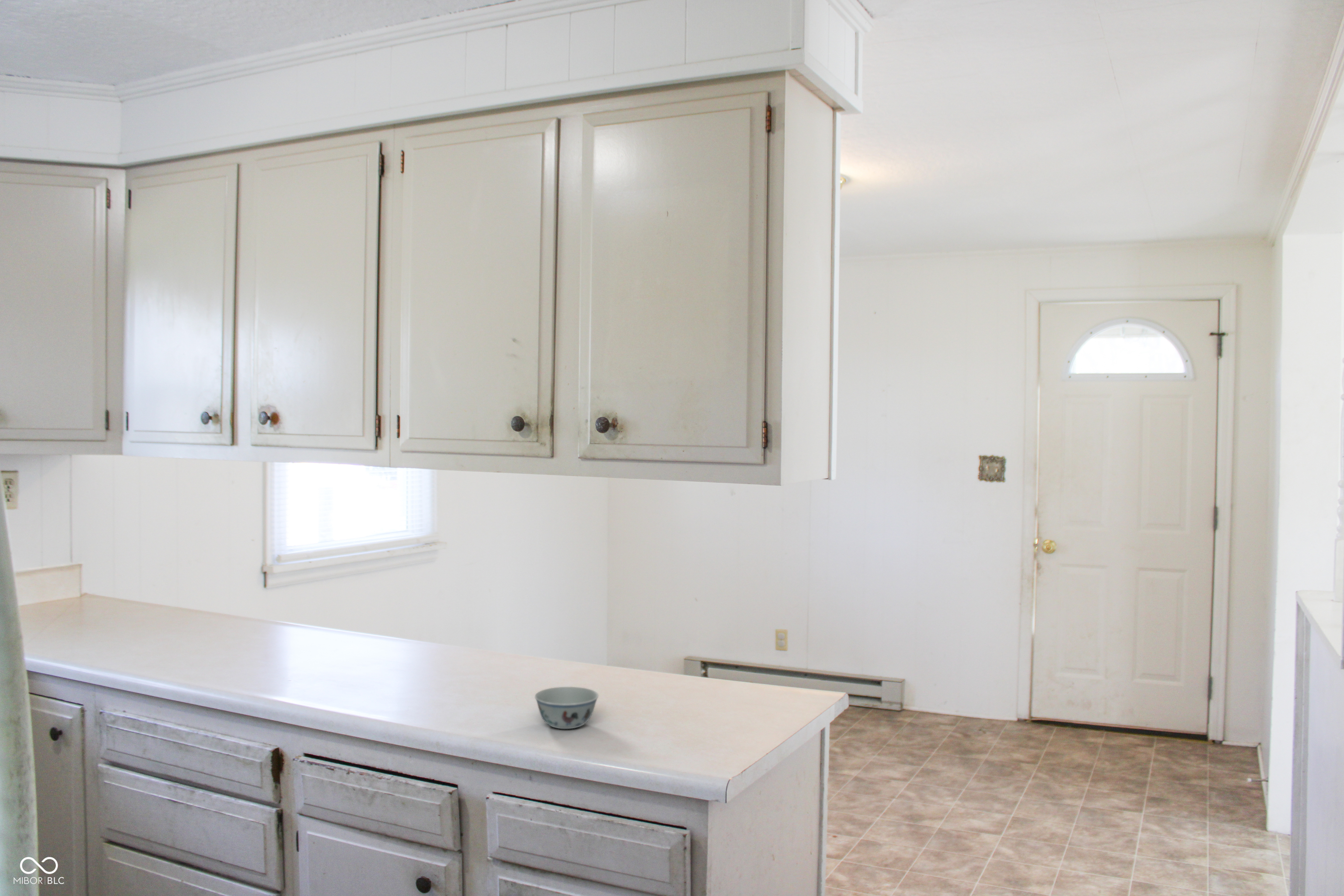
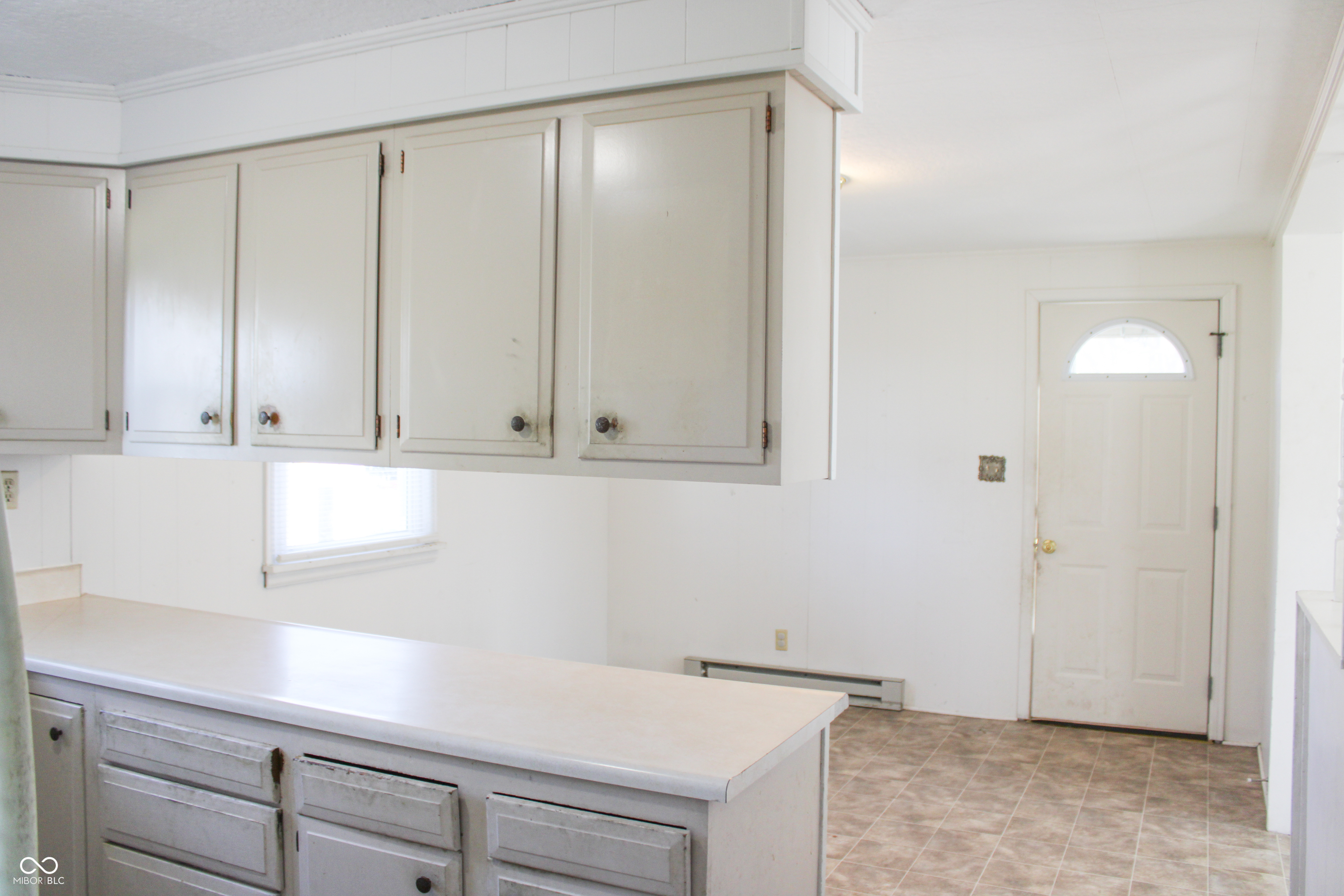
- bowl (567, 710)
